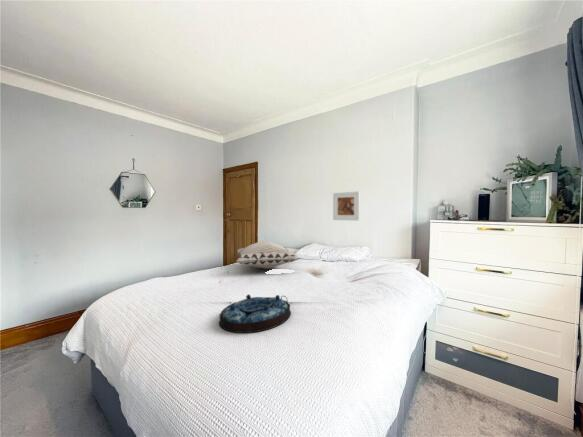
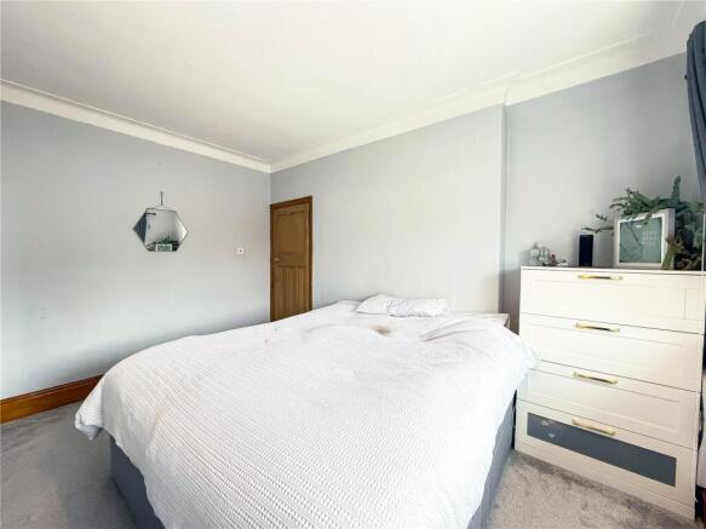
- serving tray (256, 308)
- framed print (345, 206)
- decorative pillow (265, 254)
